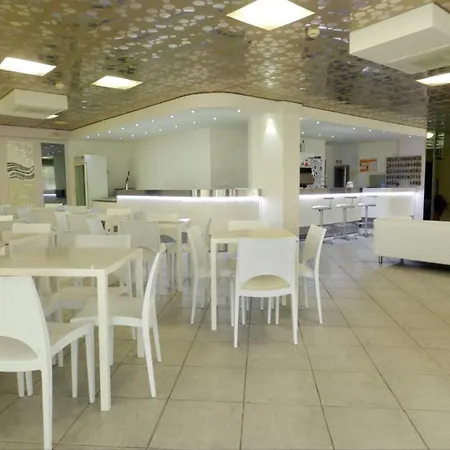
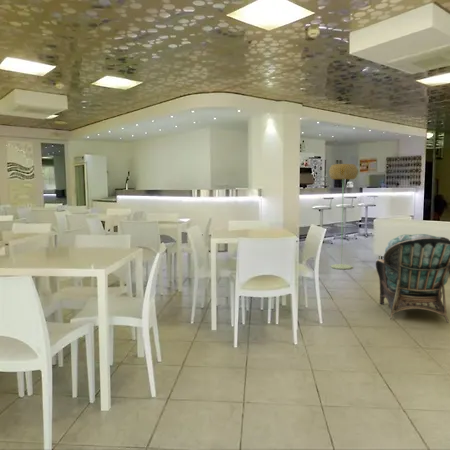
+ armchair (415, 272)
+ floor lamp (342, 216)
